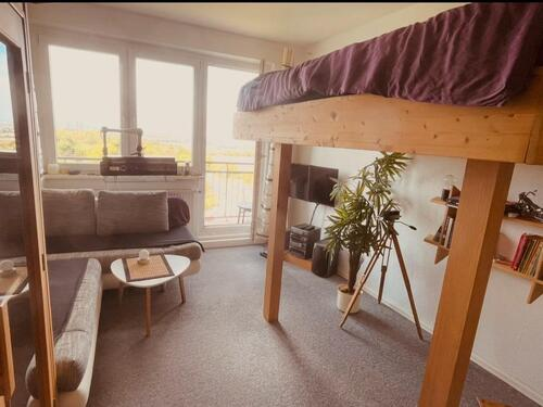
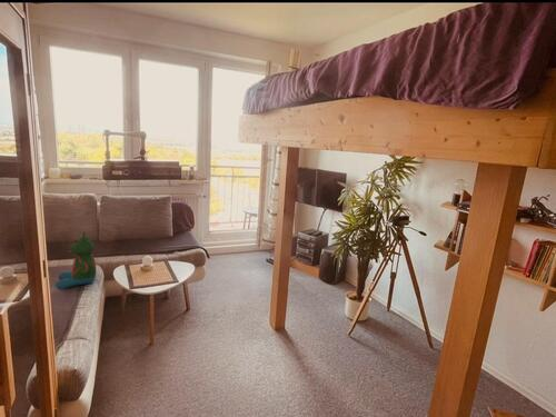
+ stuffed animal (76, 258)
